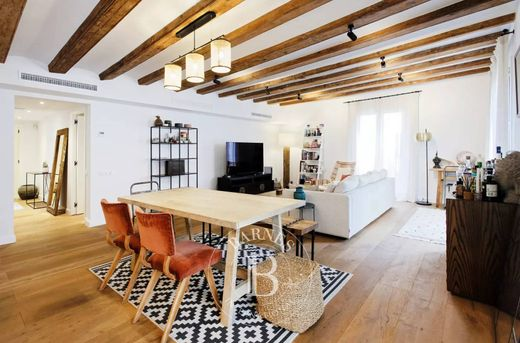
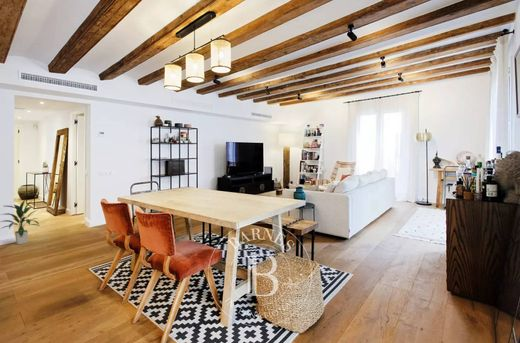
+ indoor plant (20, 221)
